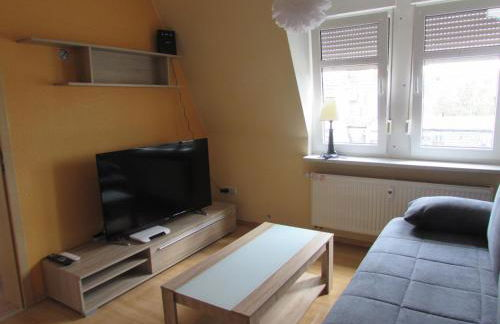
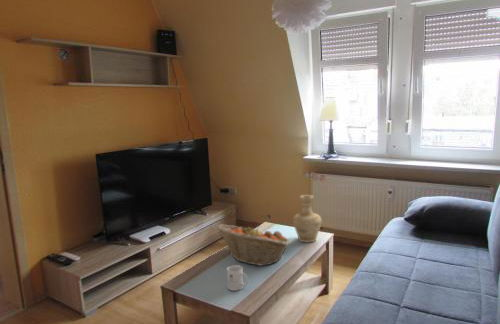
+ fruit basket (252, 240)
+ vase (307, 218)
+ mug (238, 278)
